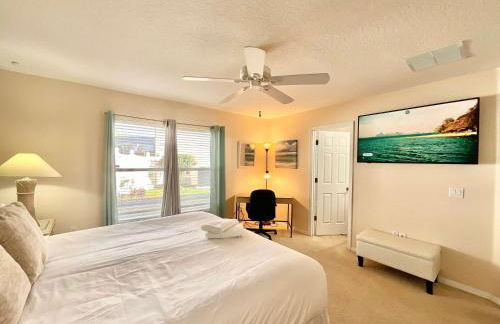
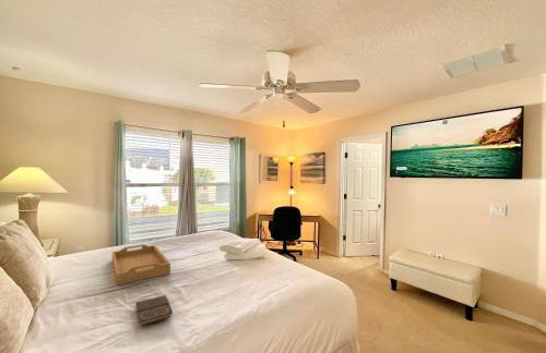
+ book (154, 308)
+ serving tray (139, 259)
